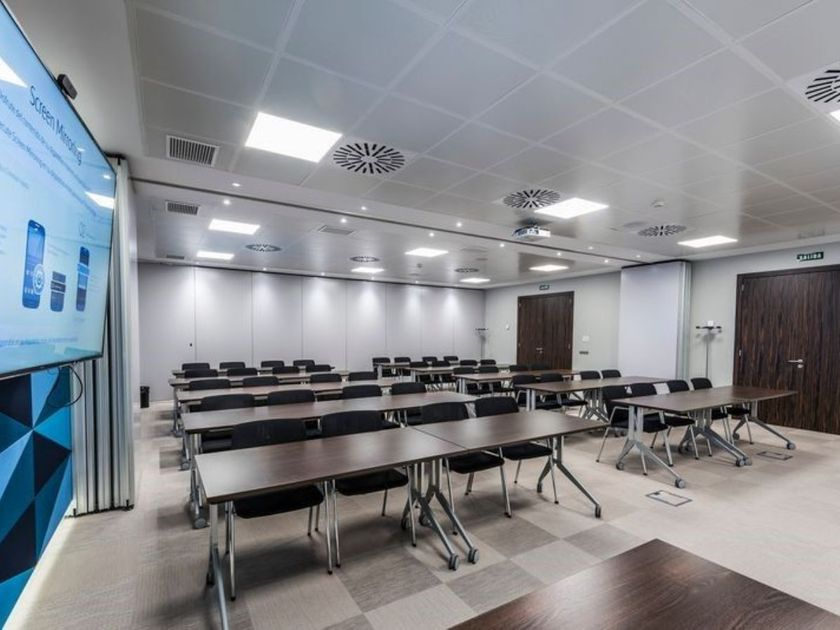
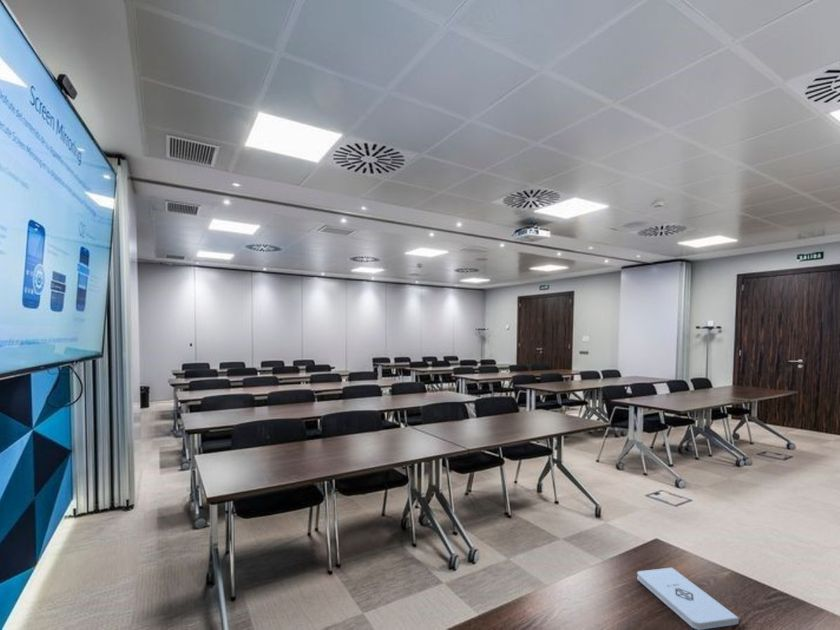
+ notepad (682, 595)
